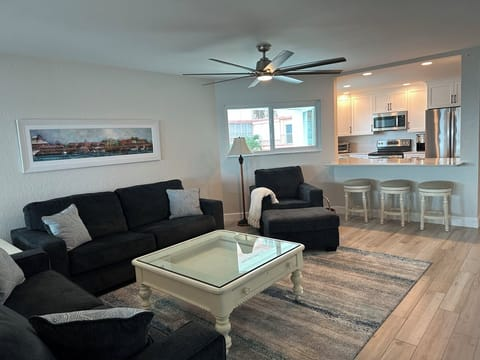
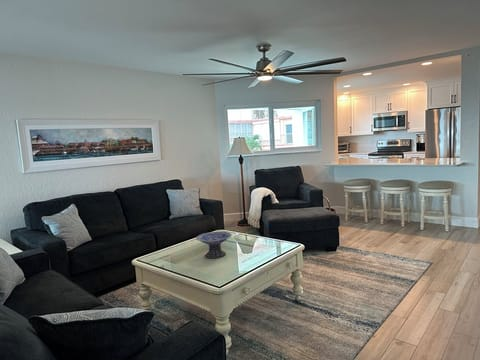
+ decorative bowl (214, 245)
